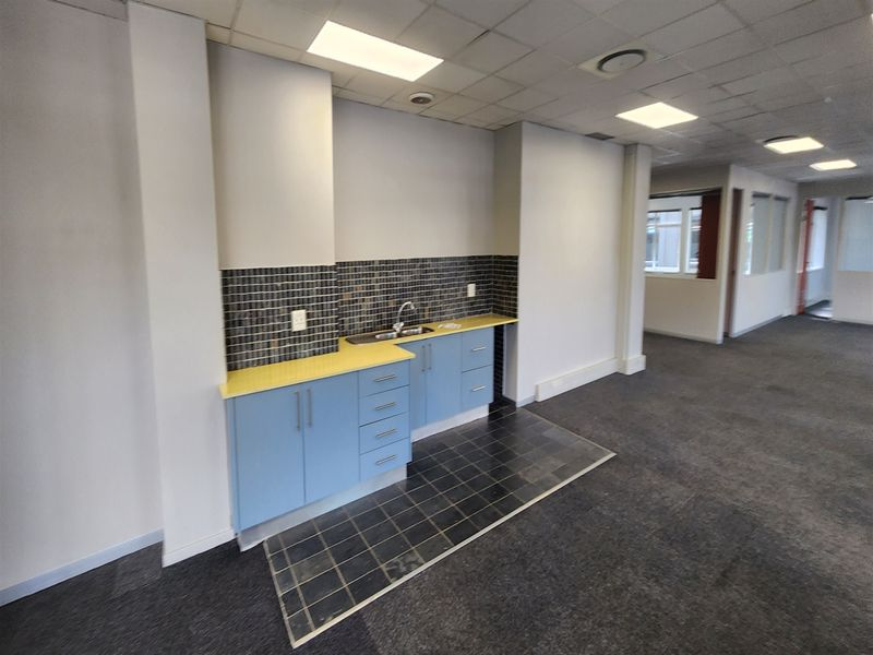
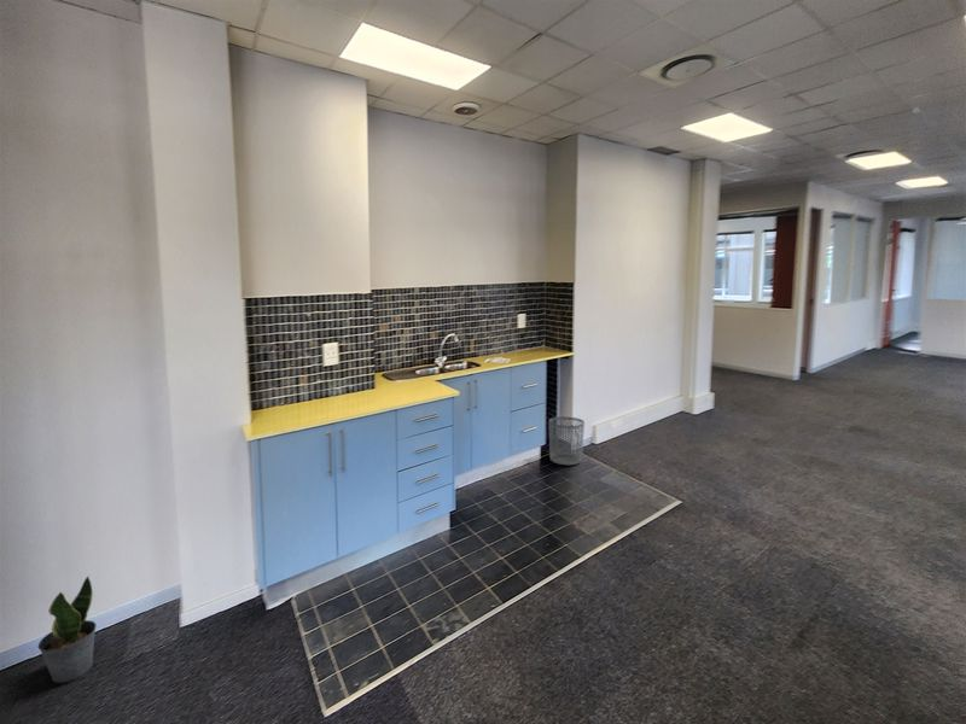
+ potted plant (66, 626)
+ waste bin (565, 440)
